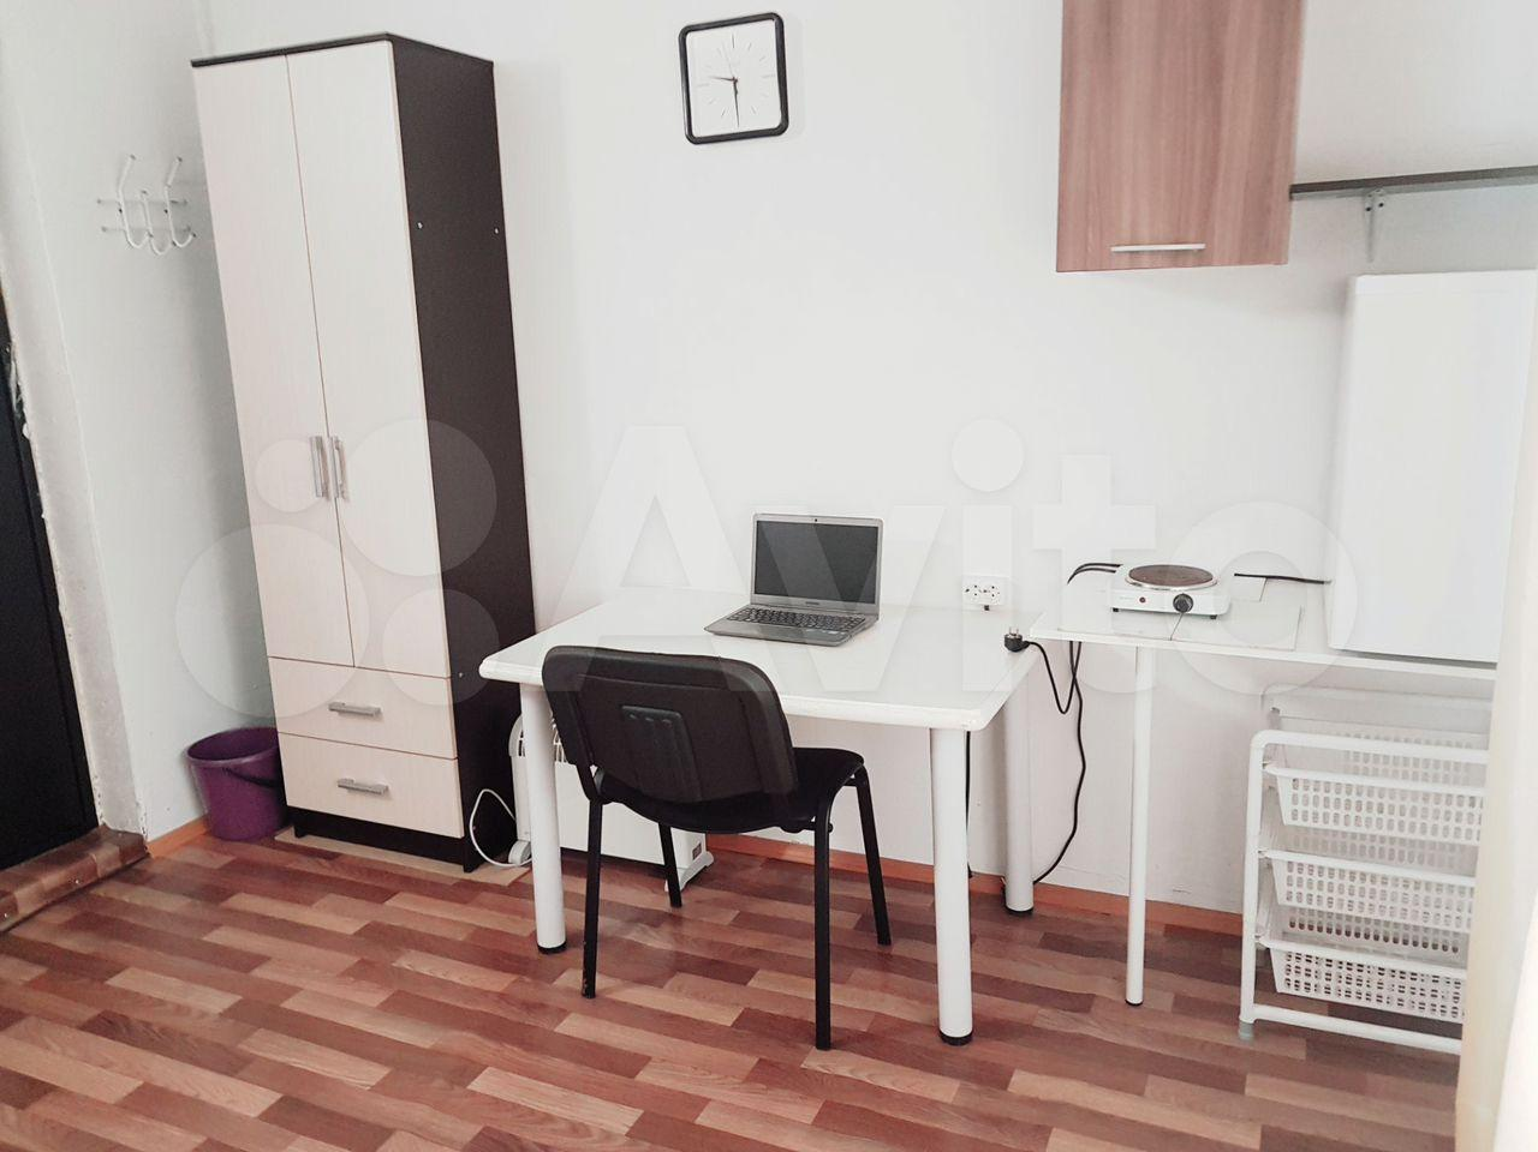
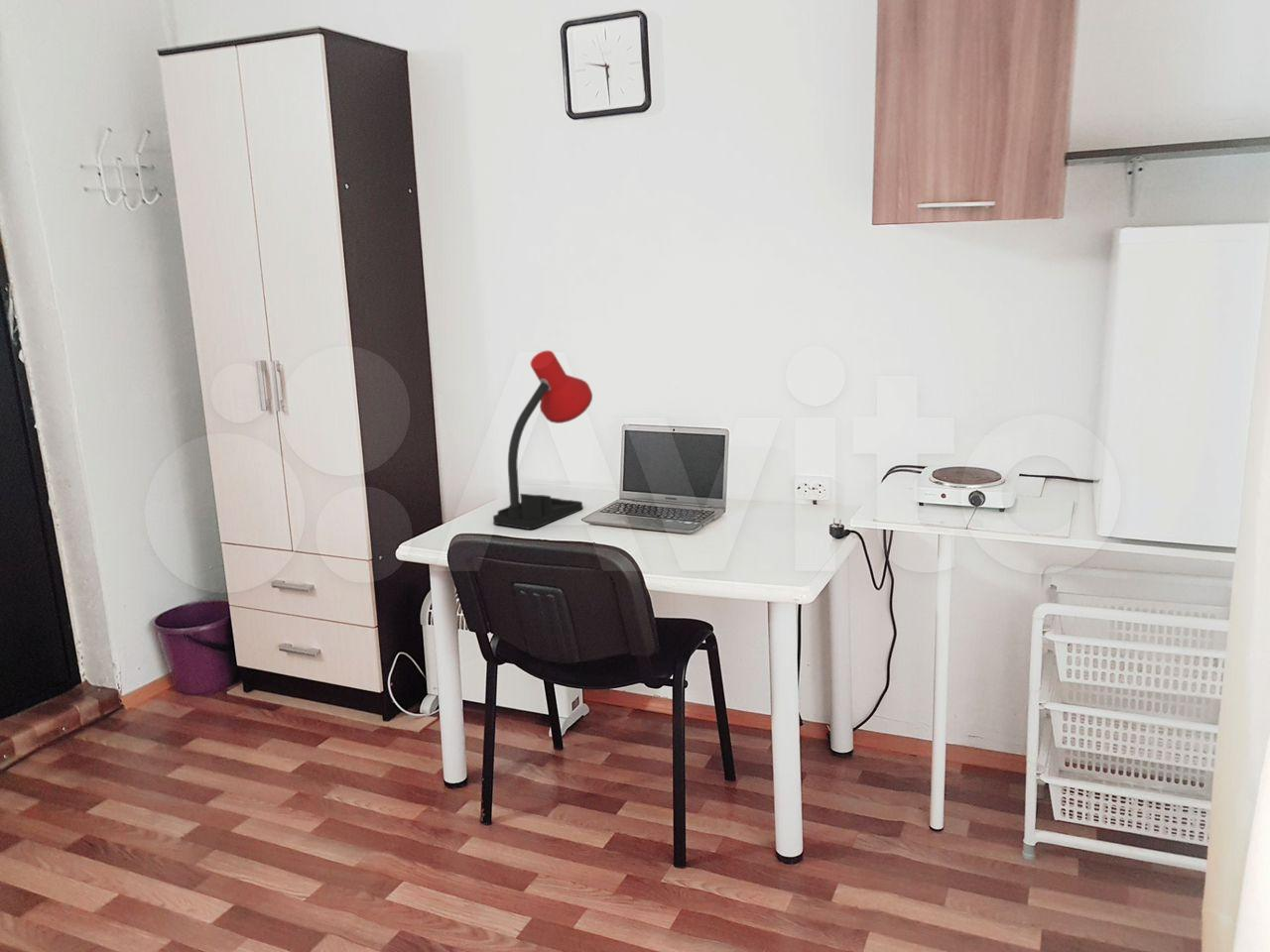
+ desk lamp (551, 421)
